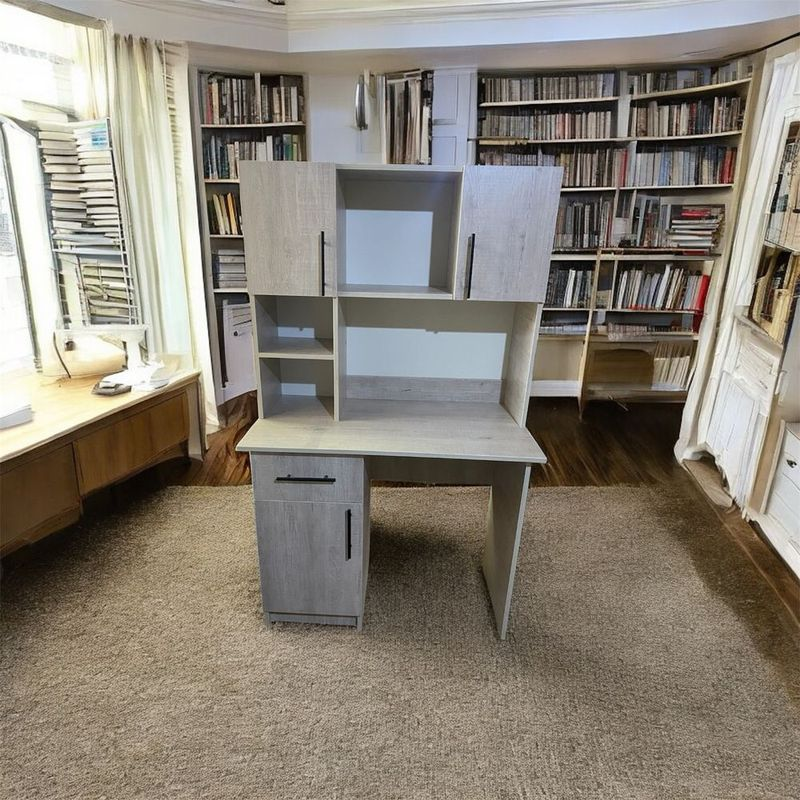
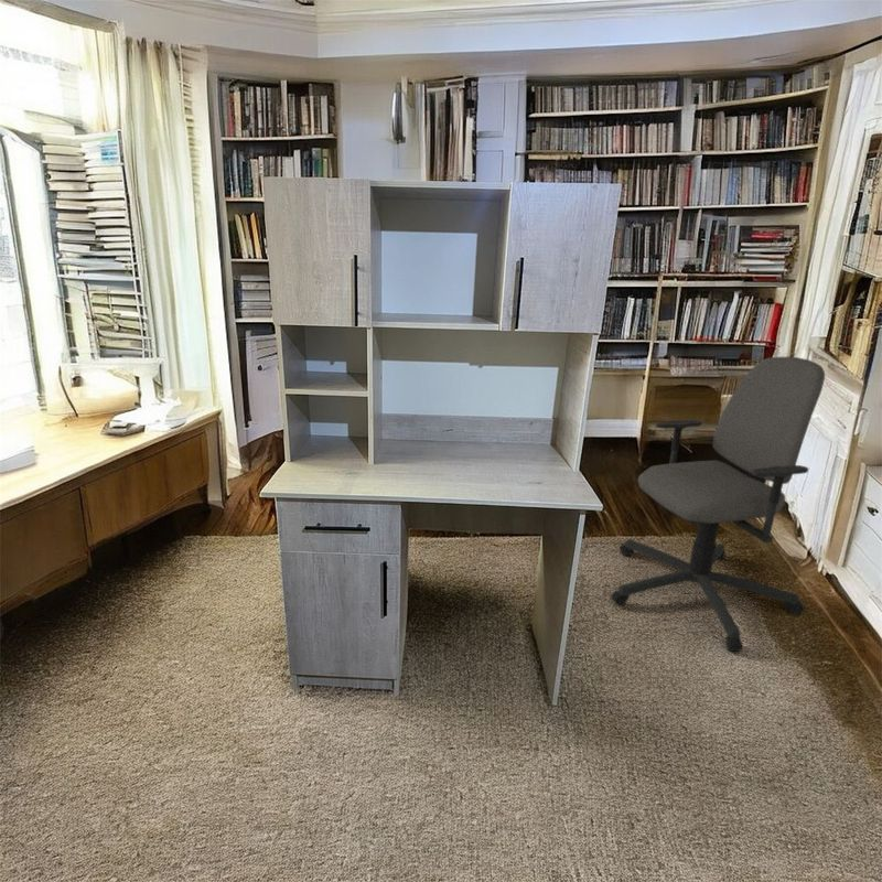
+ office chair (709, 485)
